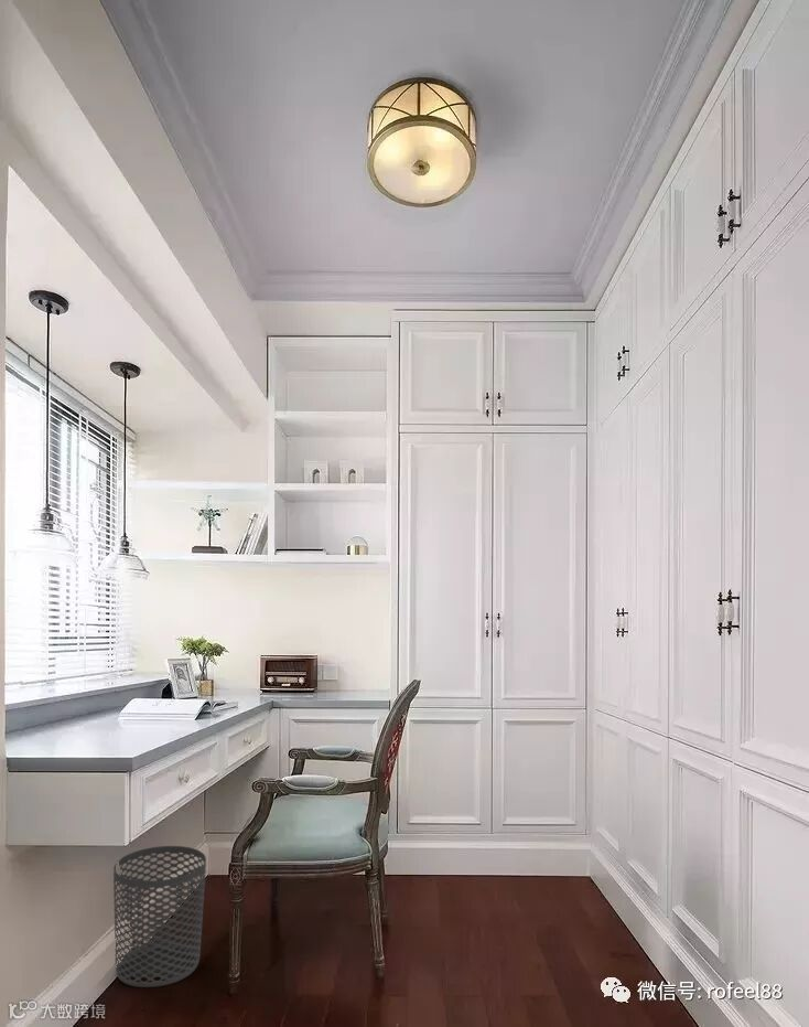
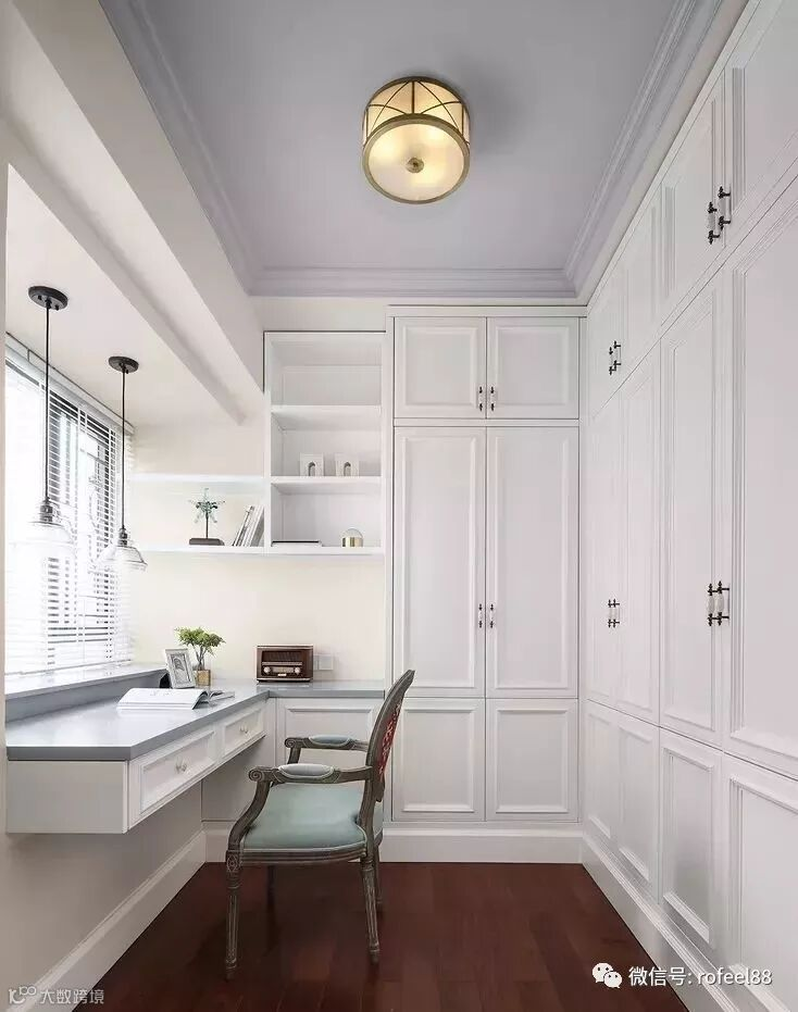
- waste bin (159, 914)
